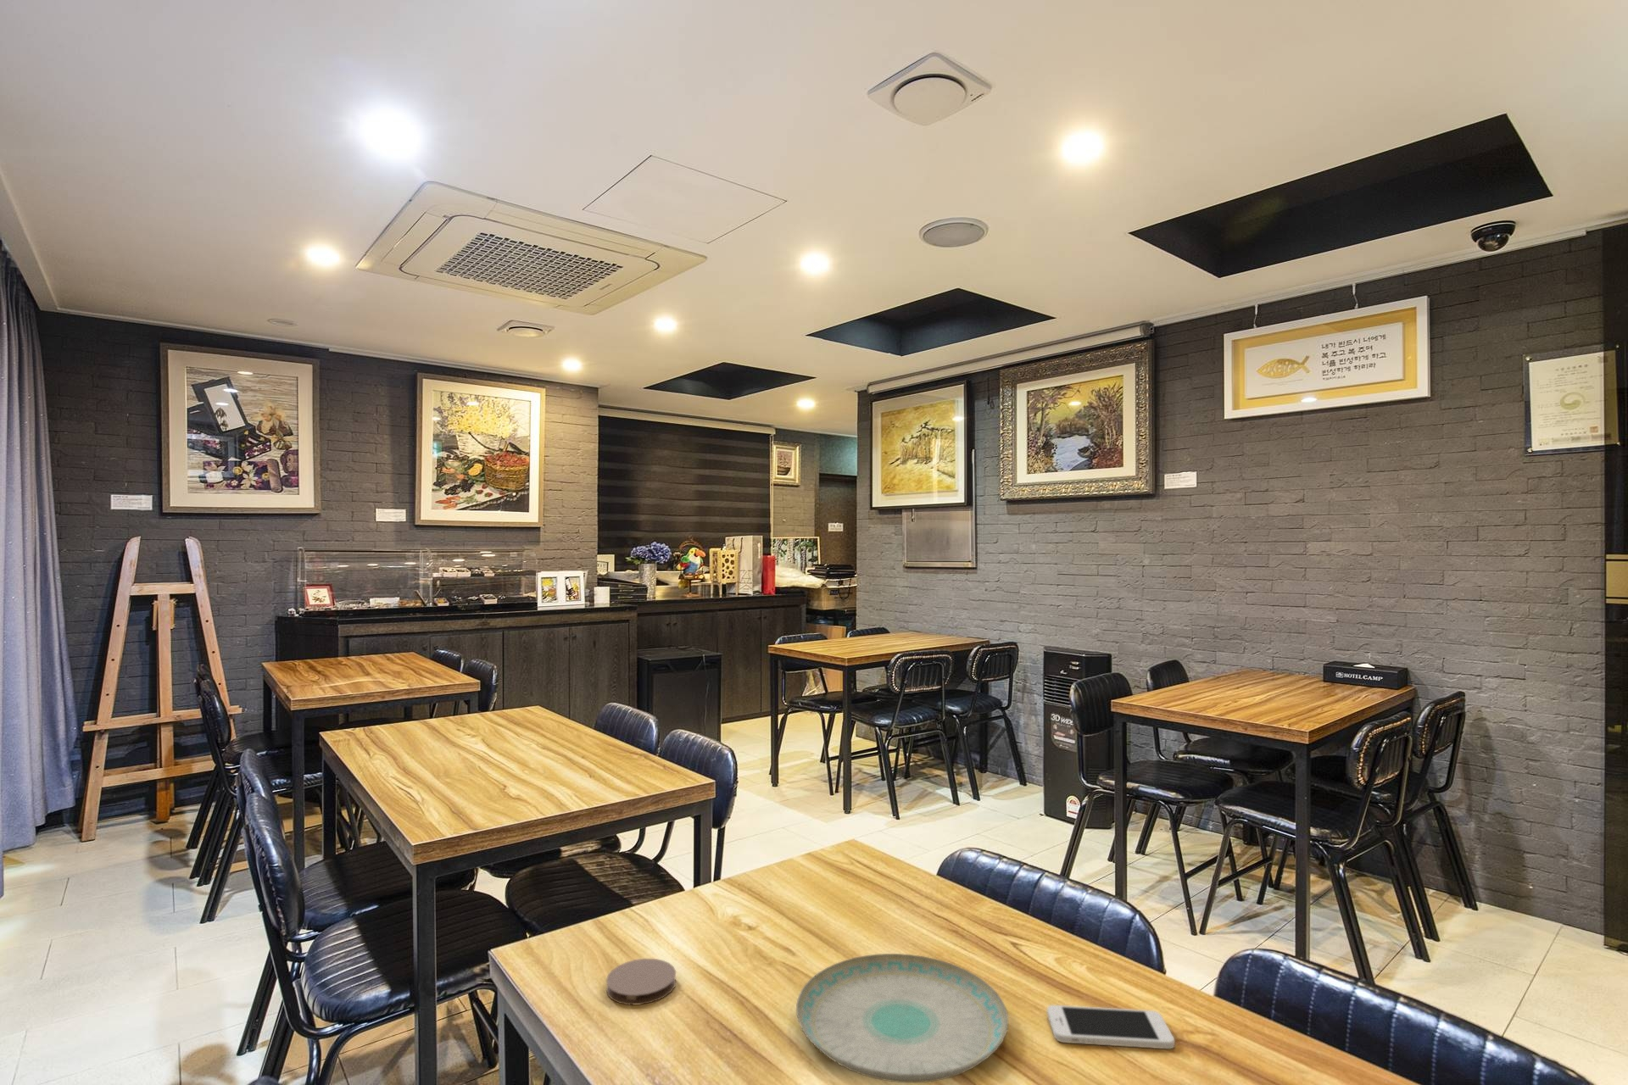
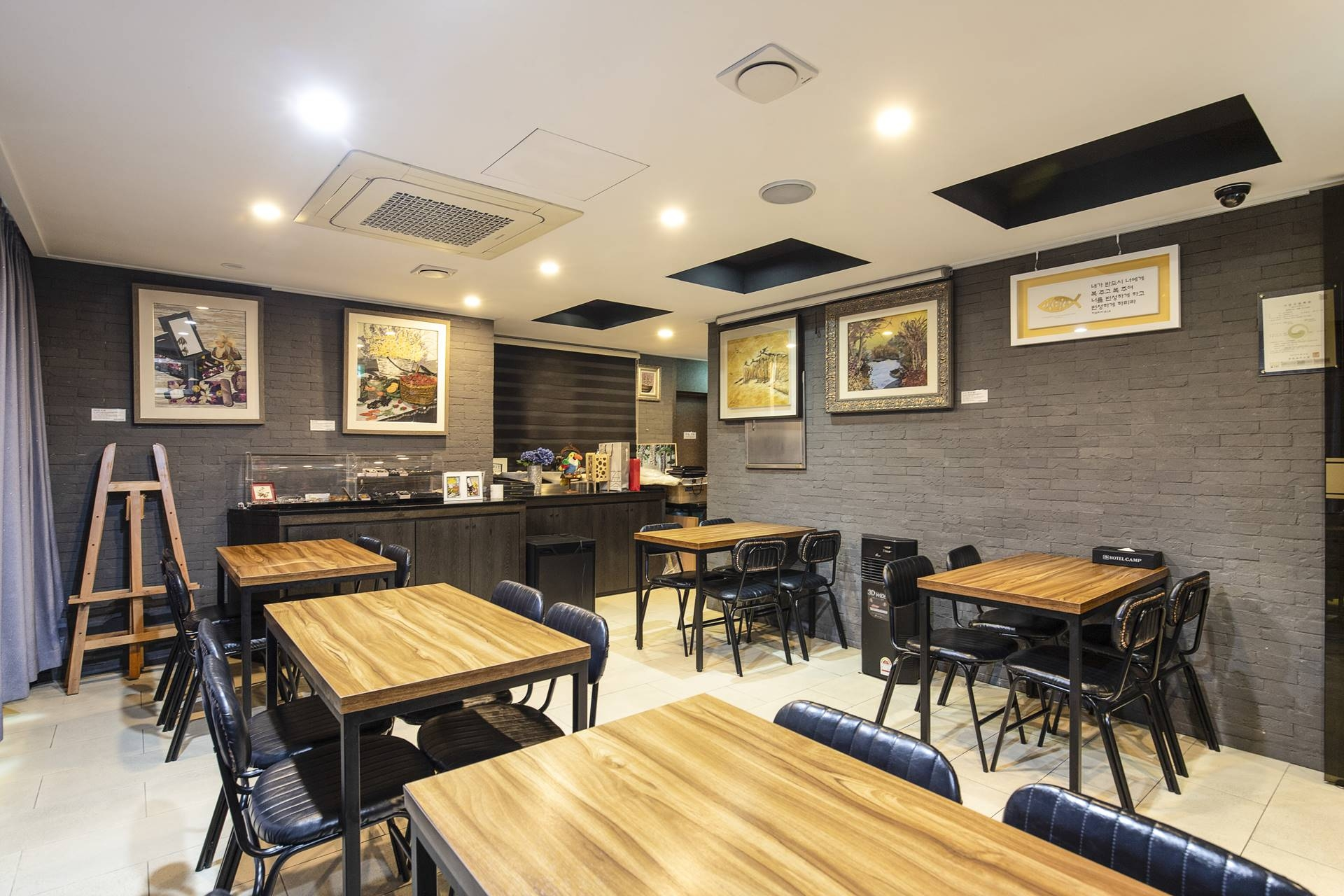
- coaster (641, 980)
- smartphone (1108, 1026)
- plate (900, 1015)
